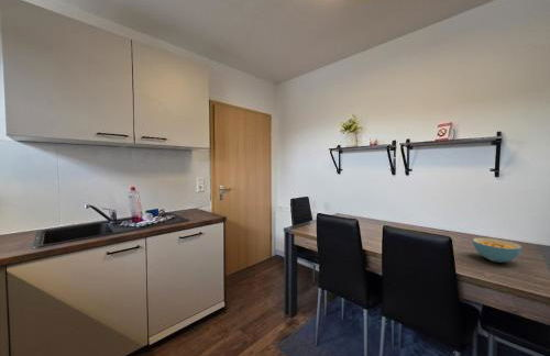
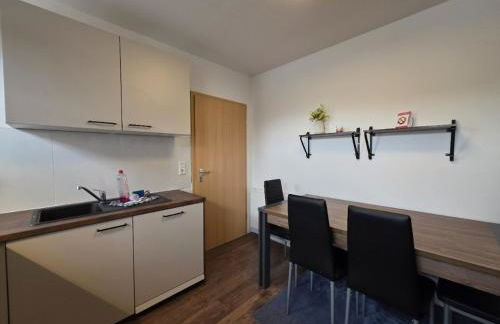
- cereal bowl (495, 252)
